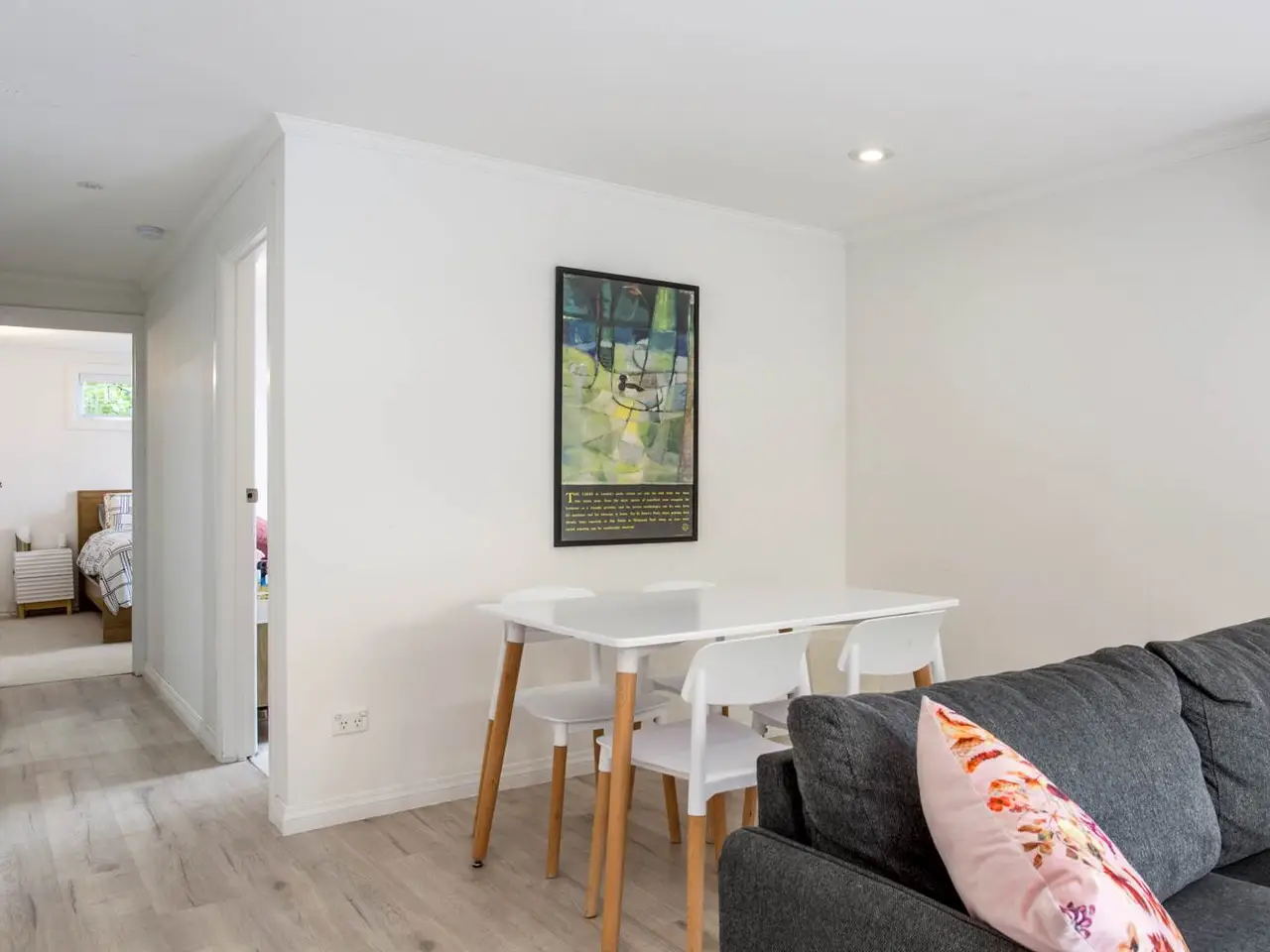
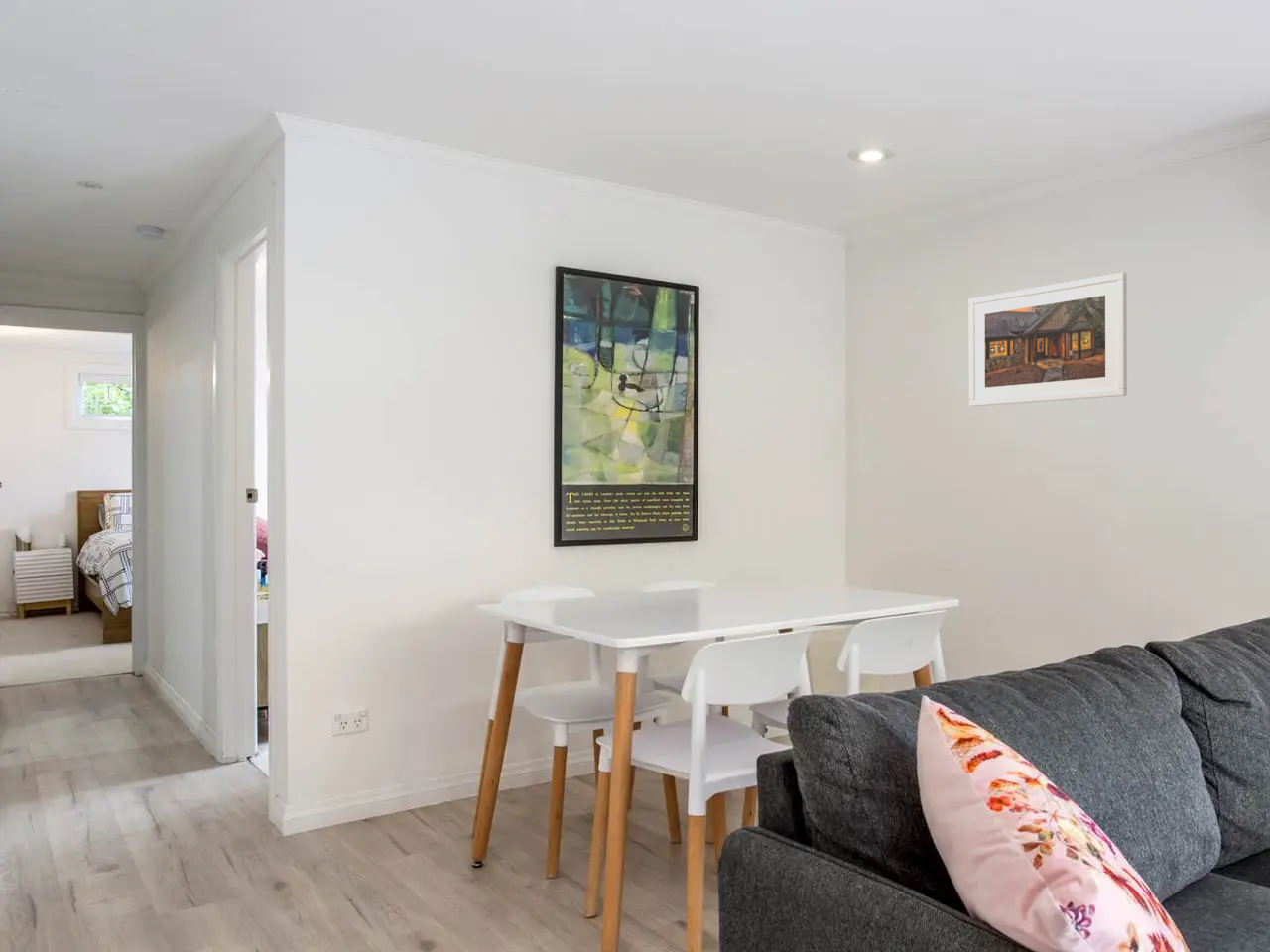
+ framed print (1042, 343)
